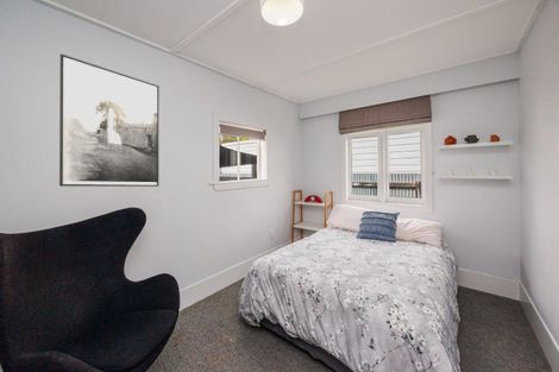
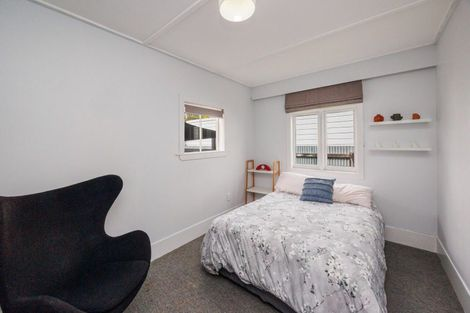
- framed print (115, 128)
